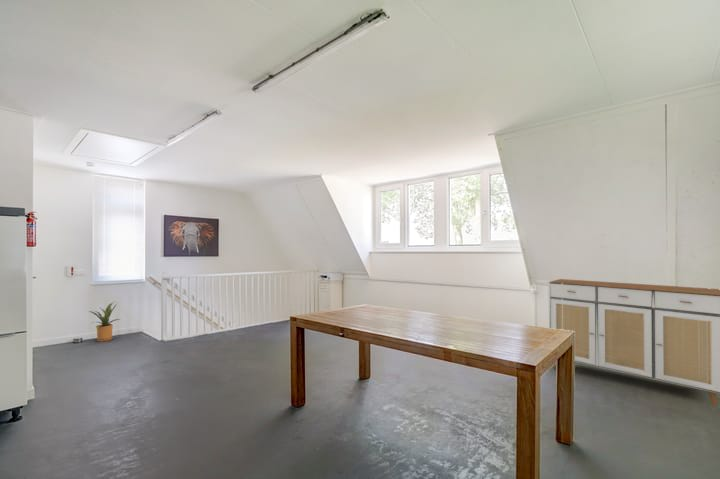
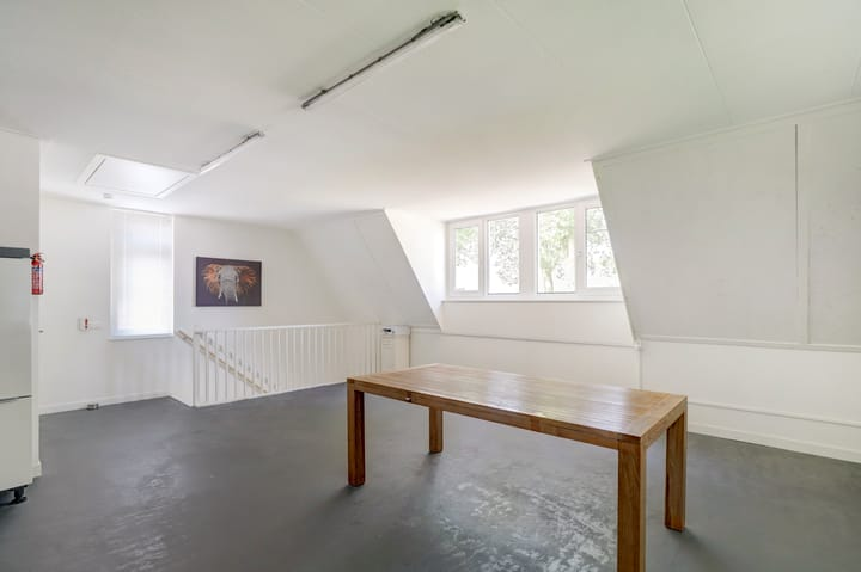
- house plant (103, 321)
- sideboard (627, 332)
